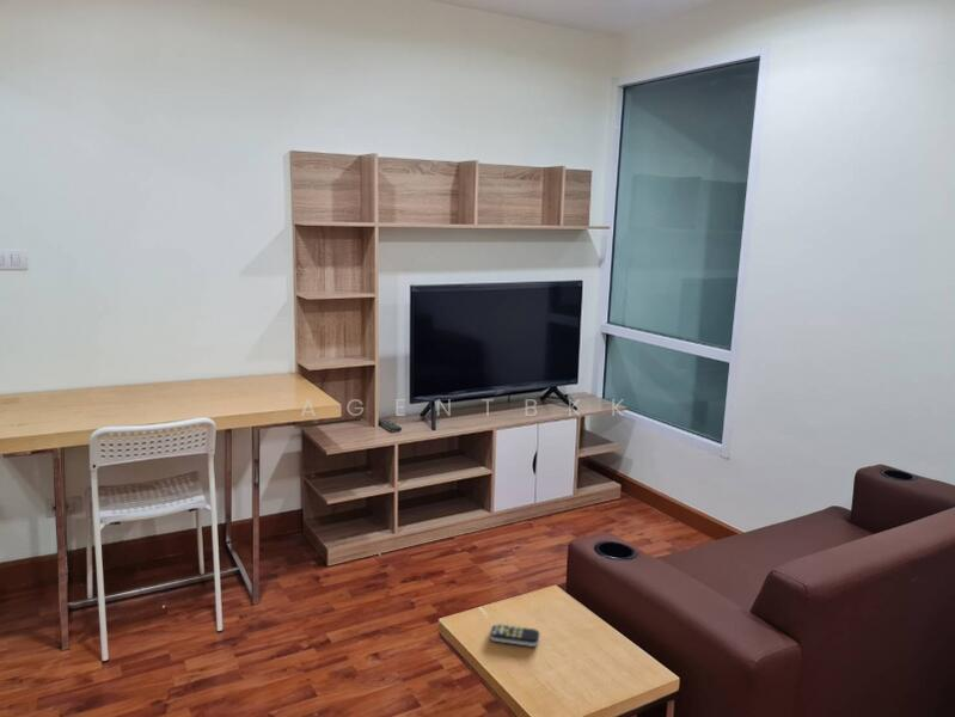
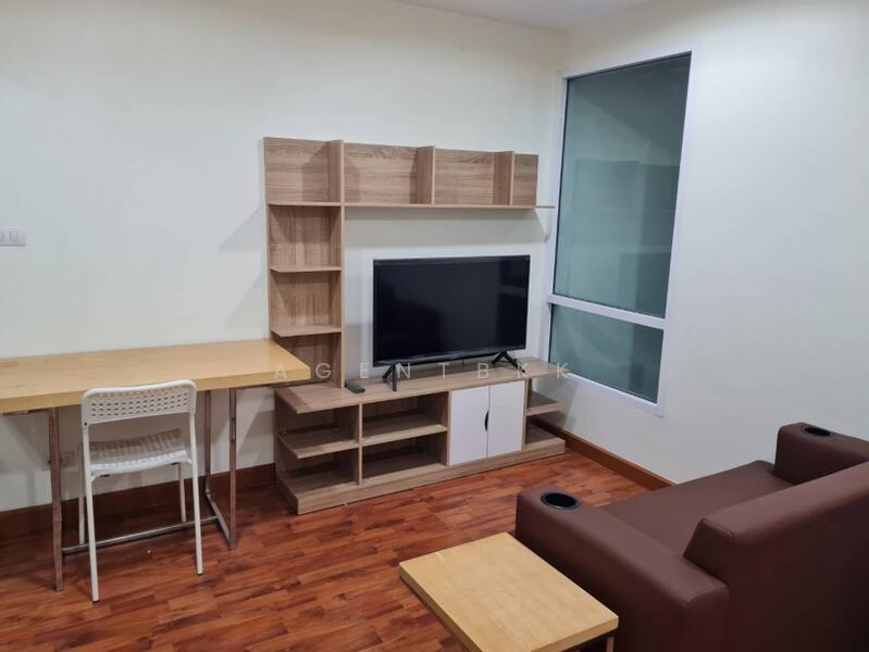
- remote control (514, 635)
